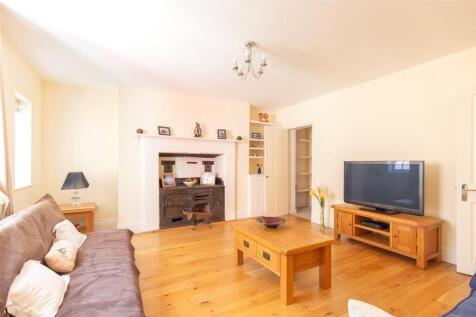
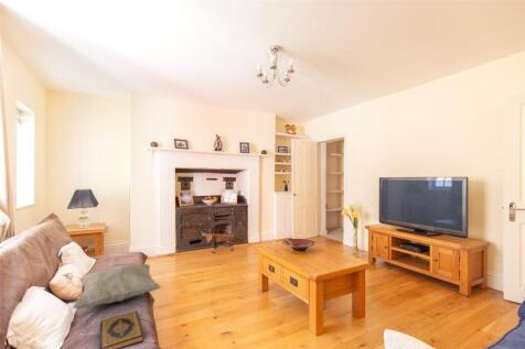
+ decorative pillow (118, 282)
+ hardback book (120, 330)
